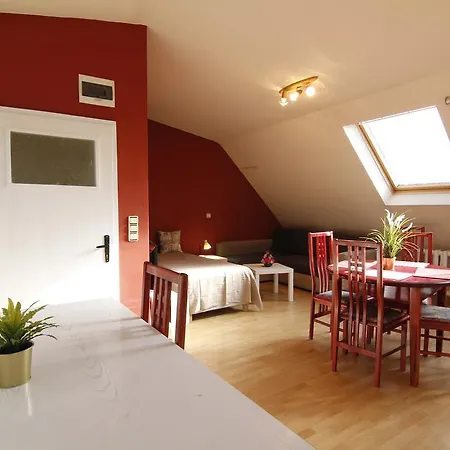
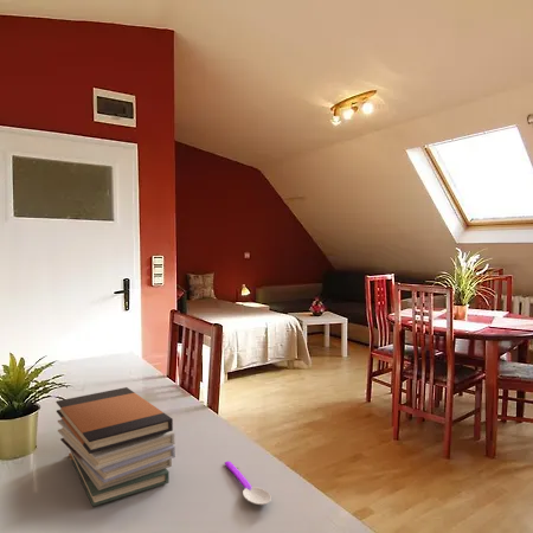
+ book stack (114, 438)
+ spoon (244, 481)
